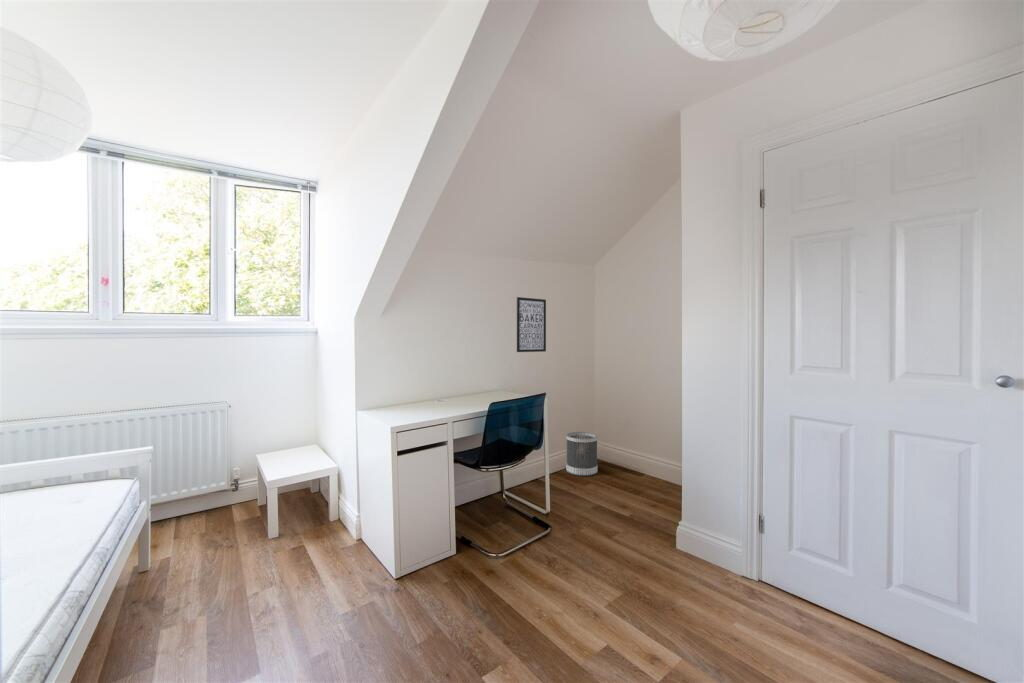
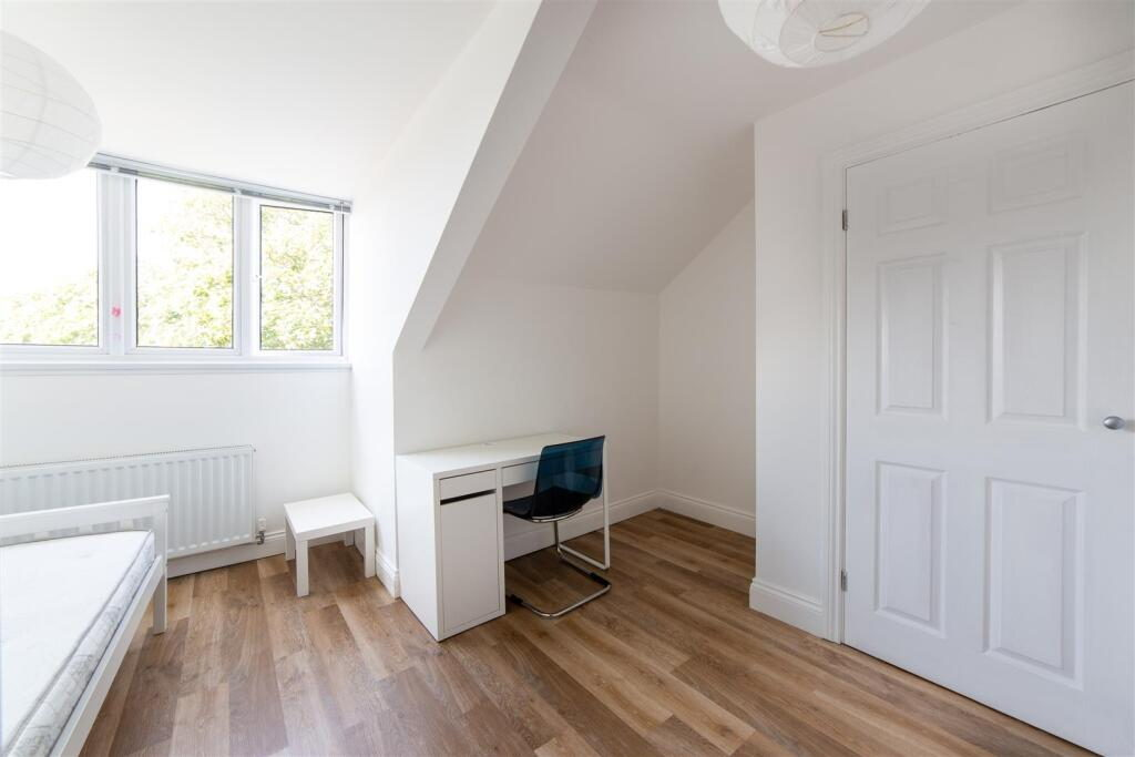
- wall art (531, 325)
- wastebasket (581, 452)
